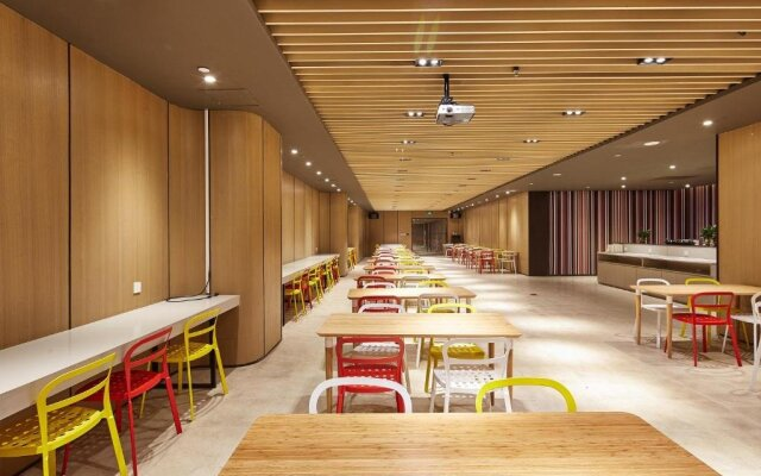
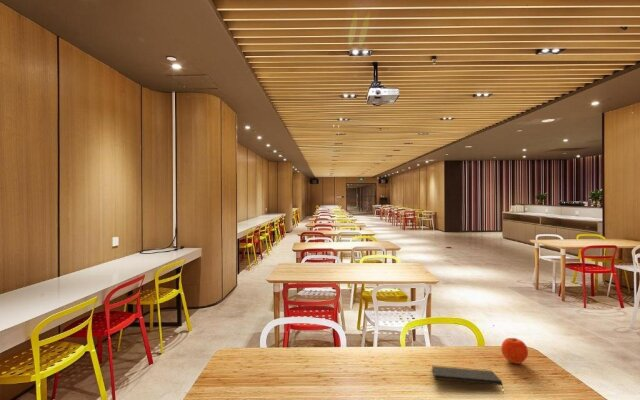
+ notepad (464, 374)
+ fruit (514, 350)
